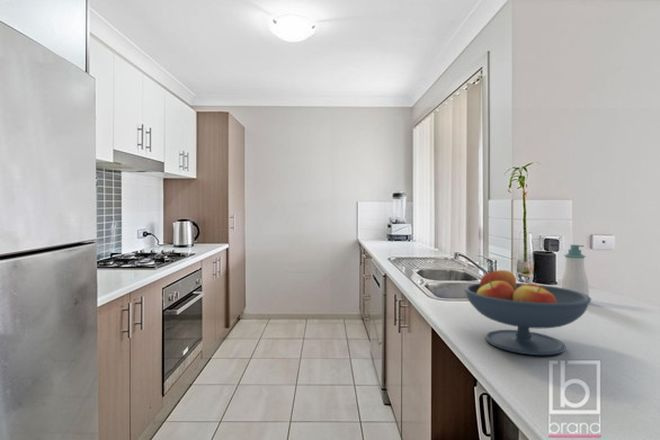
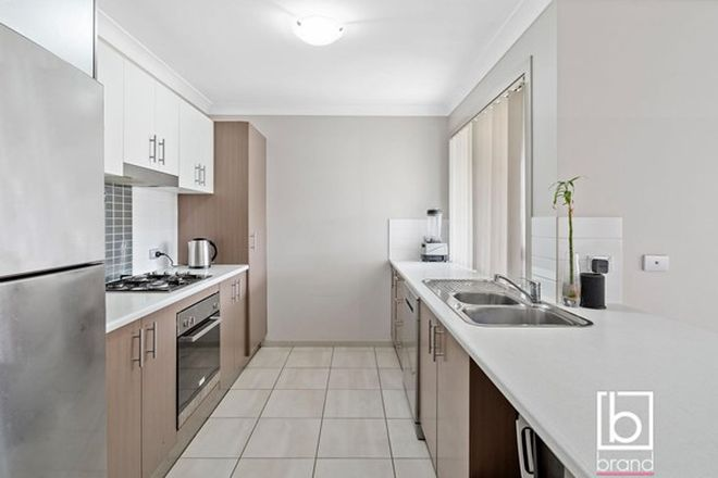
- fruit bowl (523, 308)
- soap bottle (574, 272)
